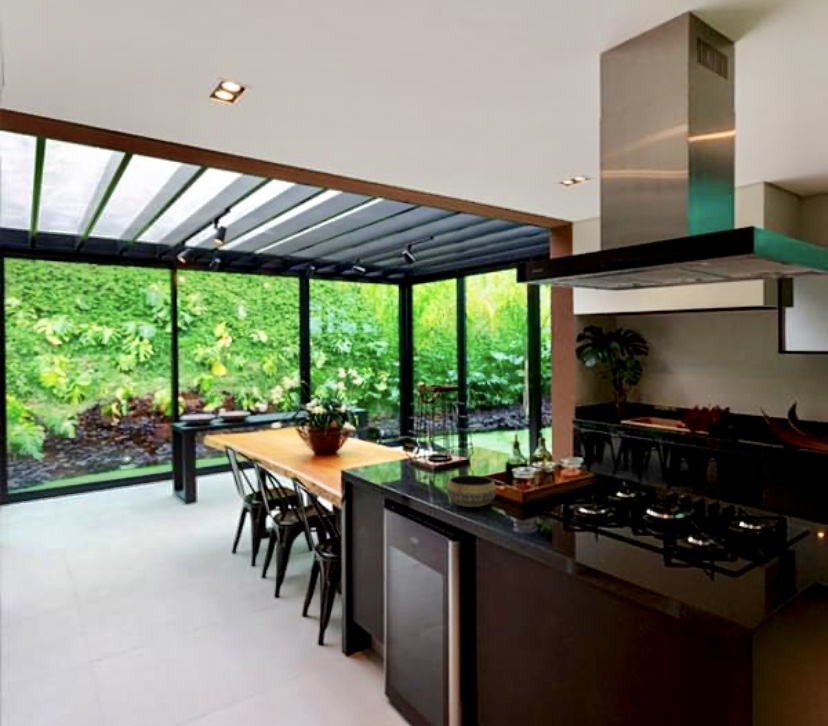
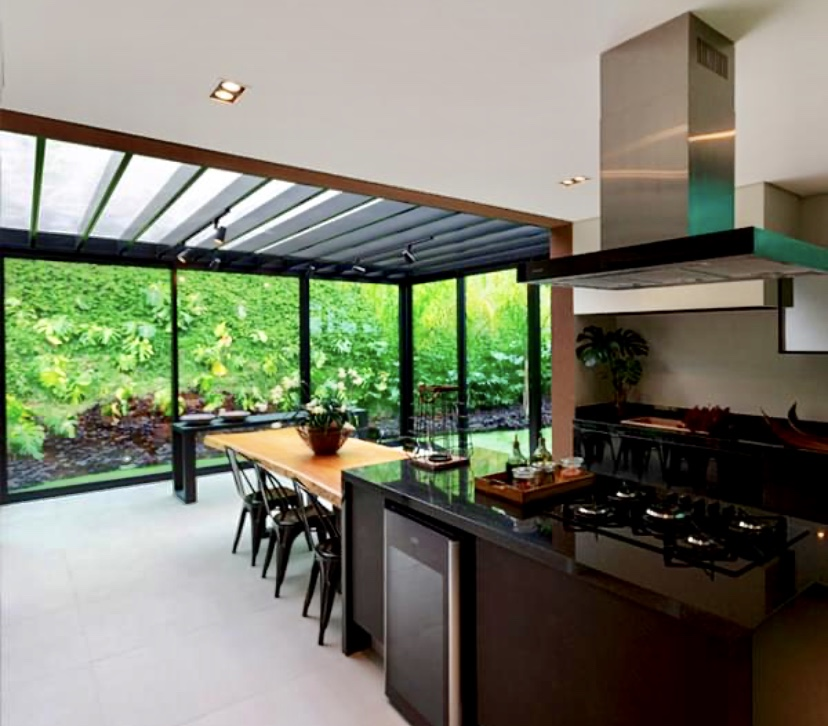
- bowl (471, 492)
